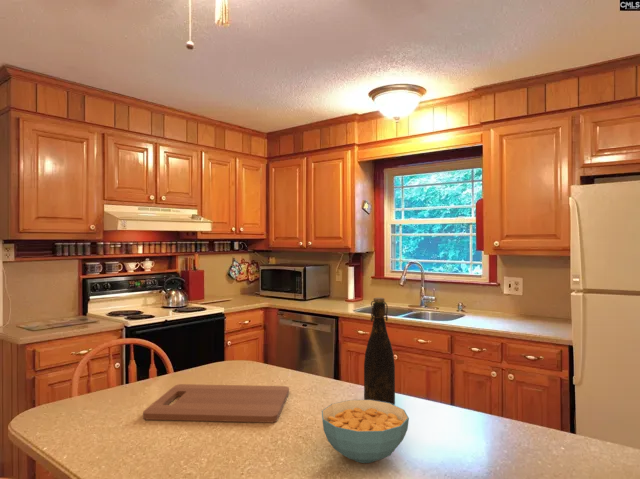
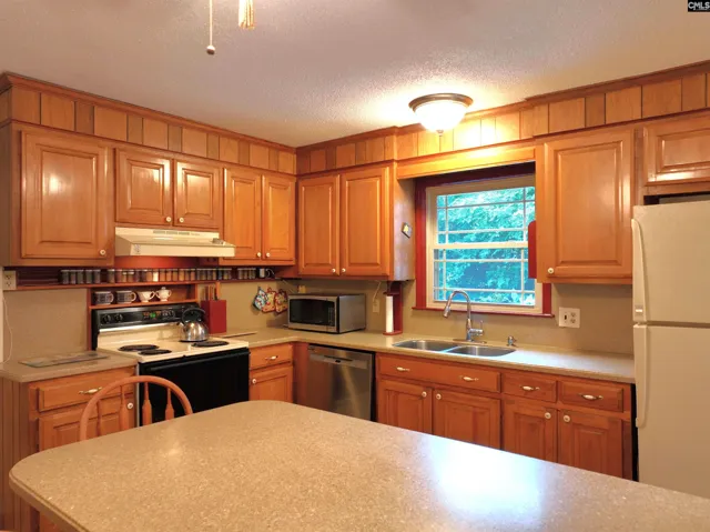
- bottle (379, 352)
- cereal bowl (364, 435)
- cutting board (221, 401)
